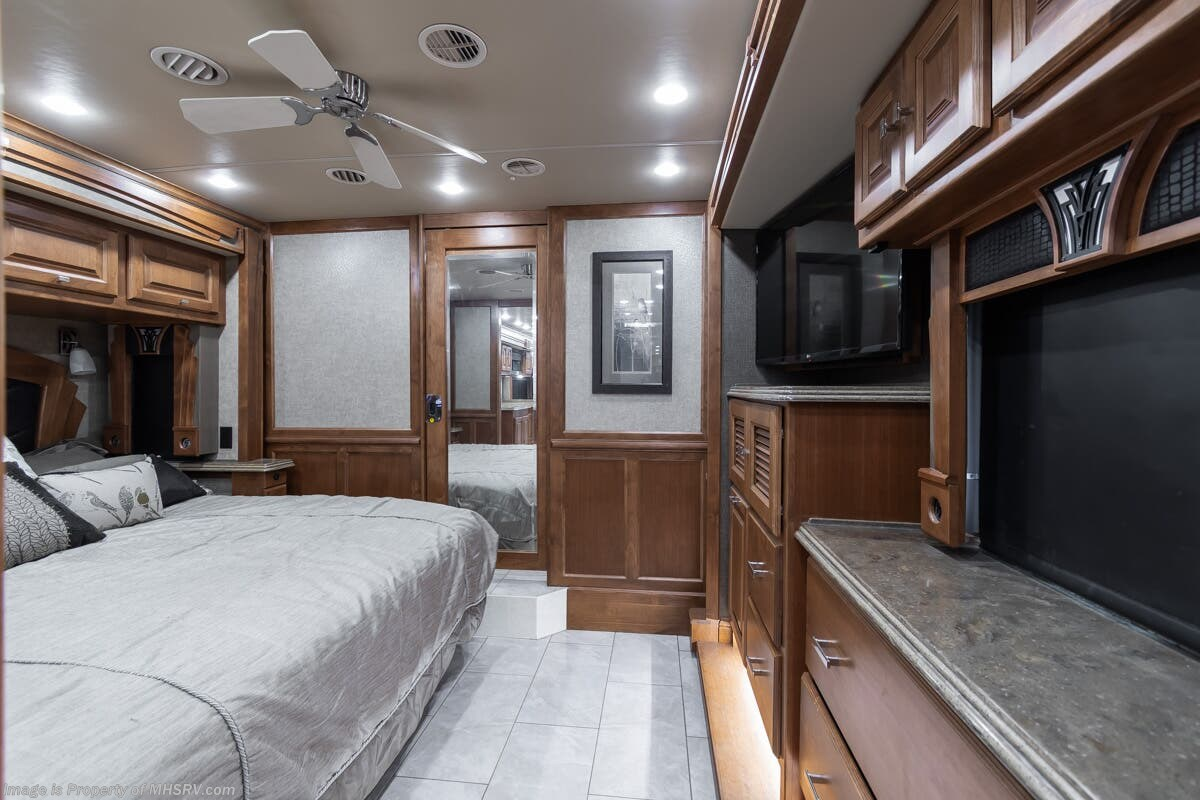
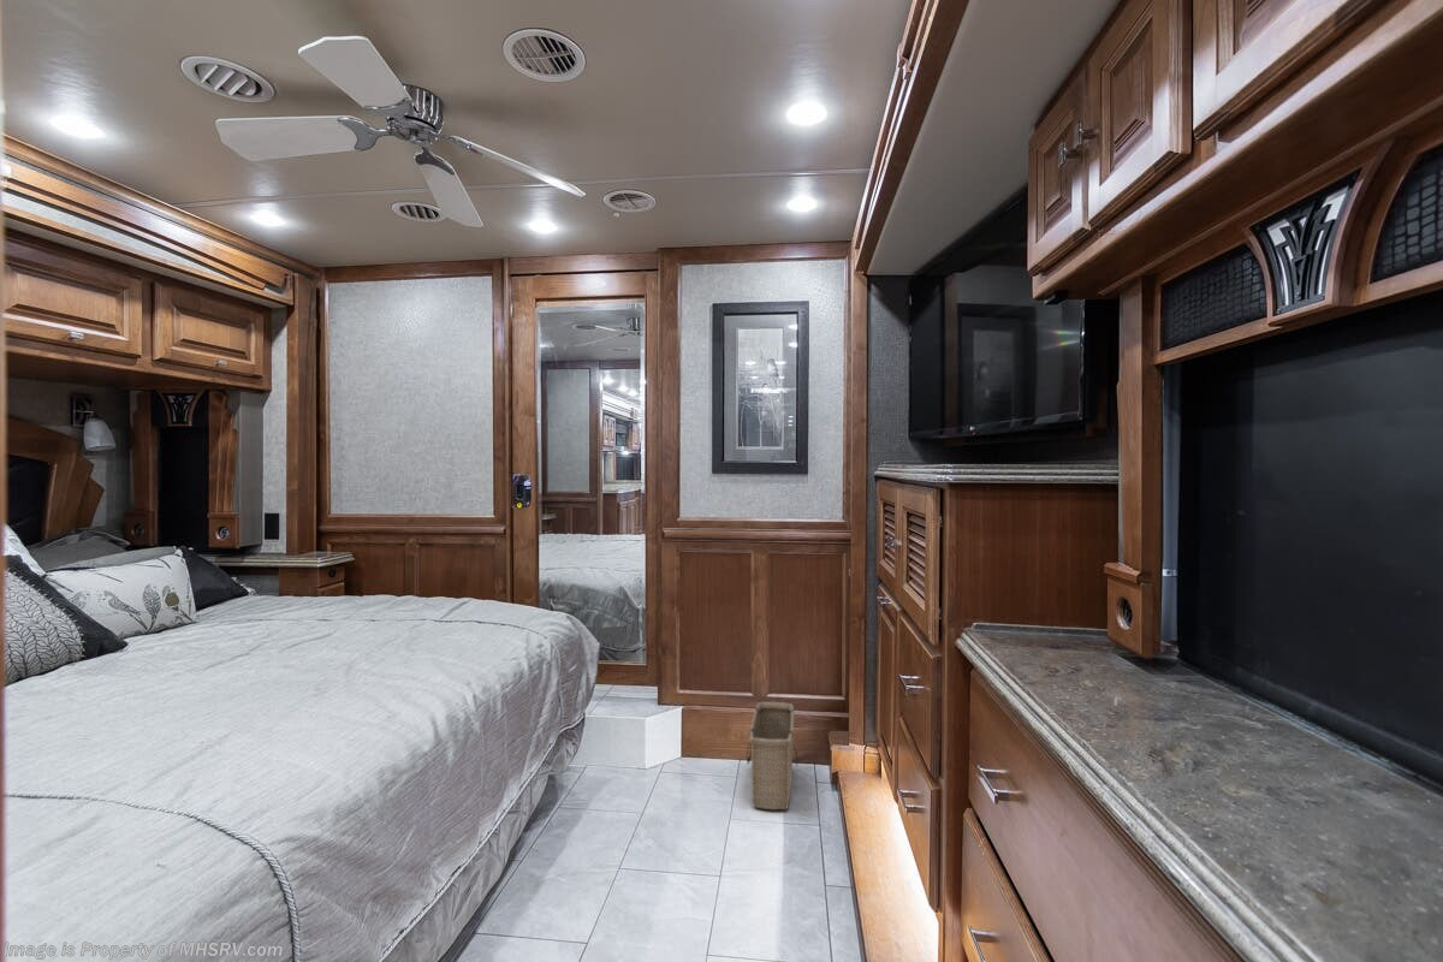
+ basket (772, 752)
